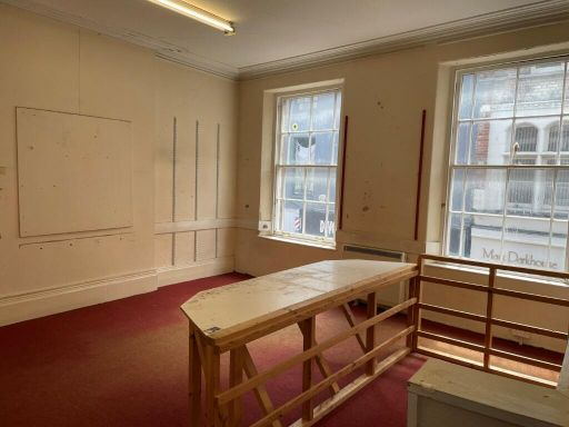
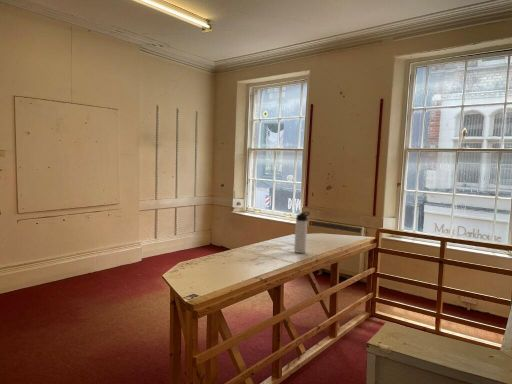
+ thermos bottle (302, 232)
